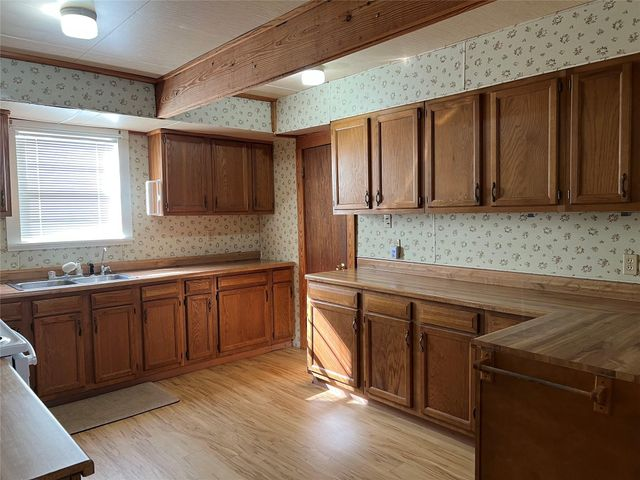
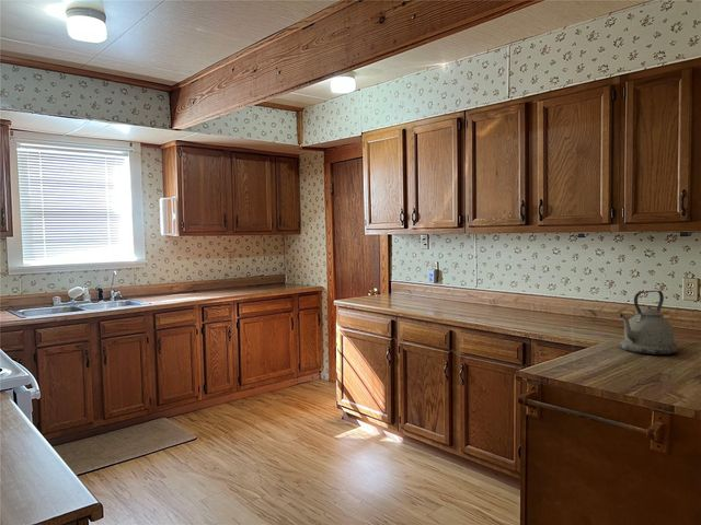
+ kettle (647, 320)
